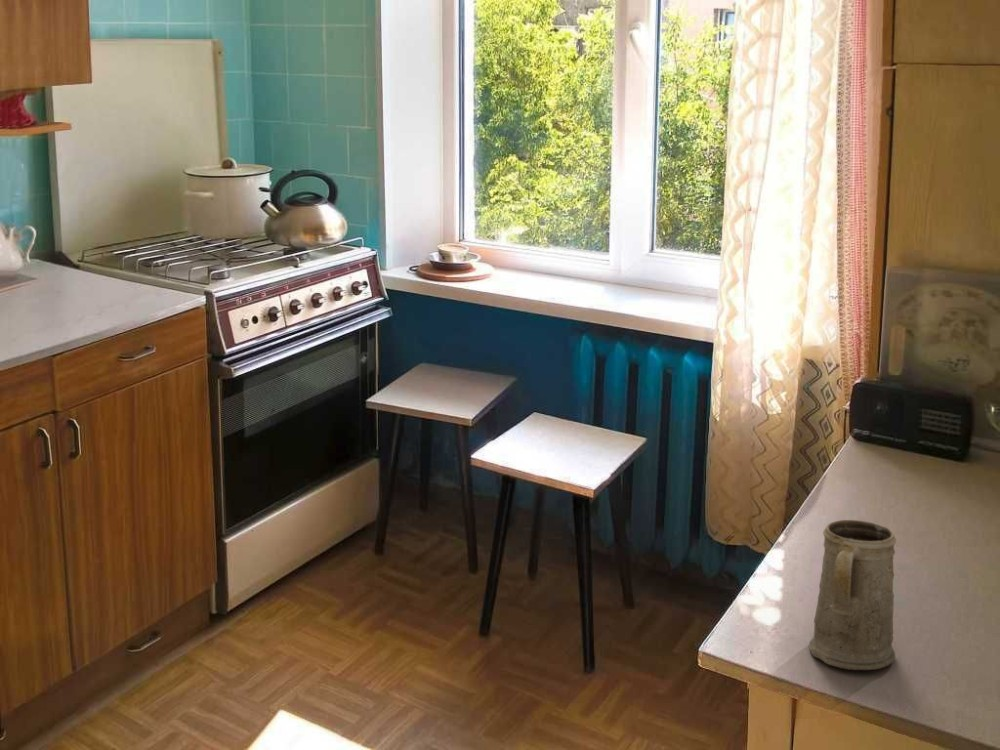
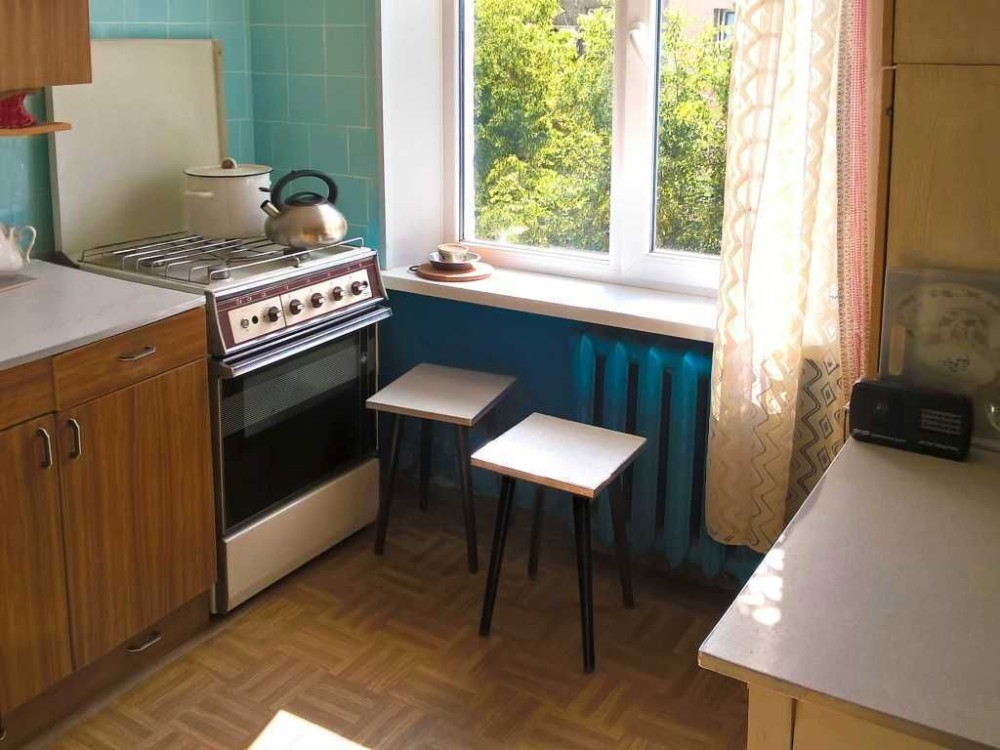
- mug (857, 594)
